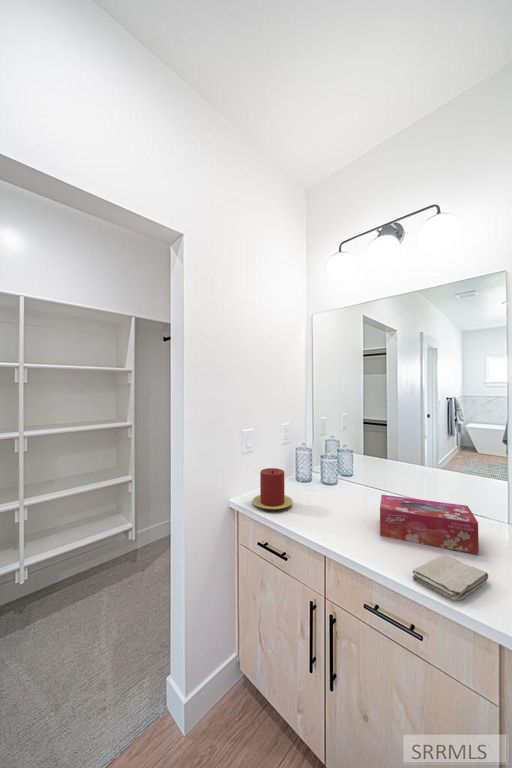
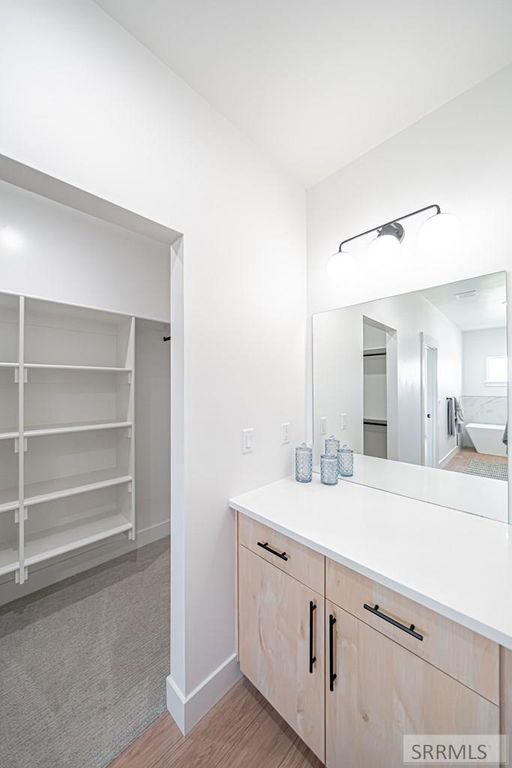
- washcloth (449, 574)
- tissue box (424, 520)
- candle (272, 487)
